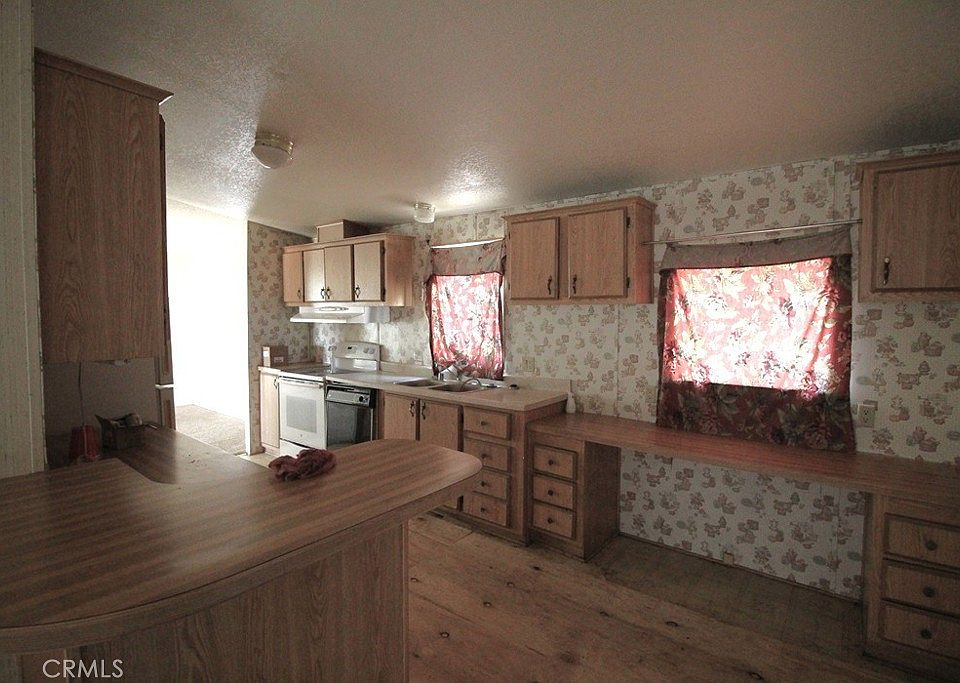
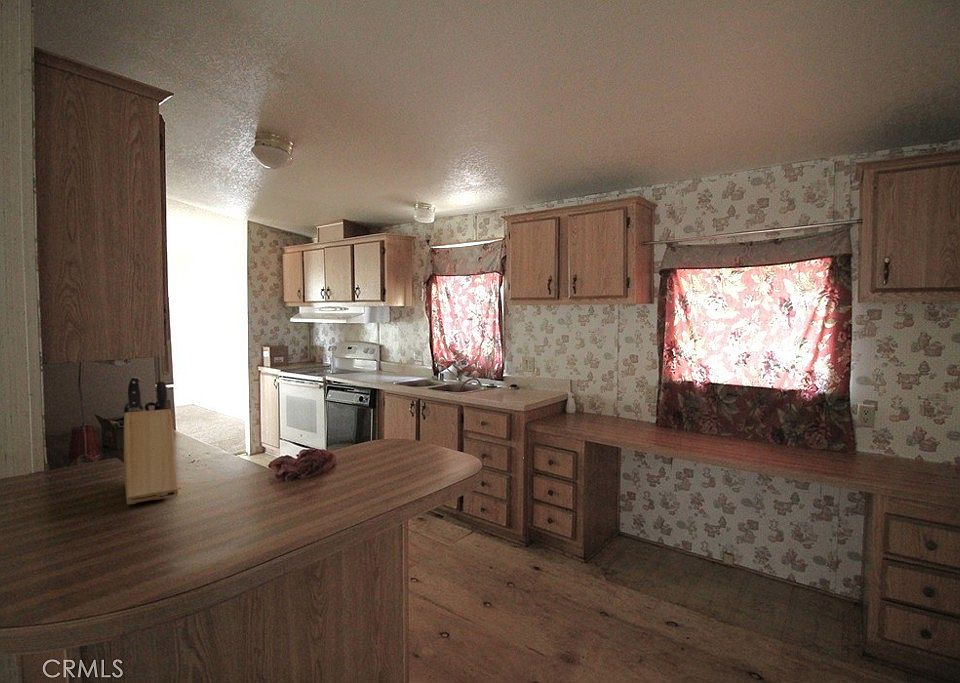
+ knife block (148, 433)
